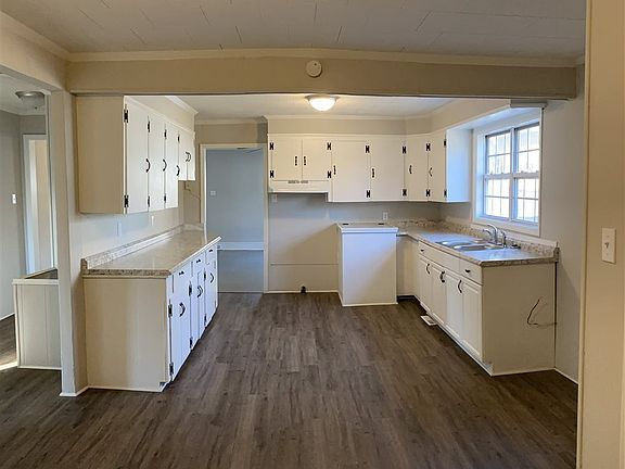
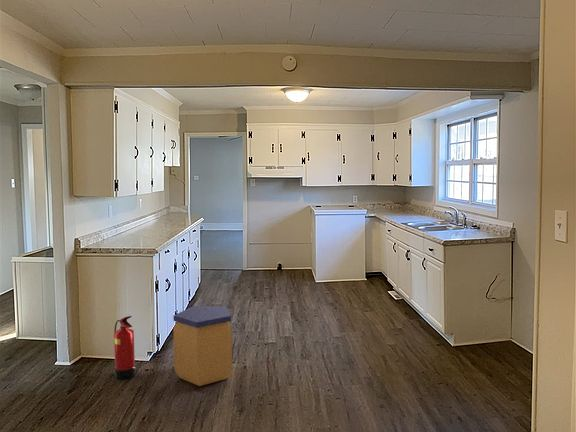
+ trash can (204, 344)
+ fire extinguisher (123, 343)
